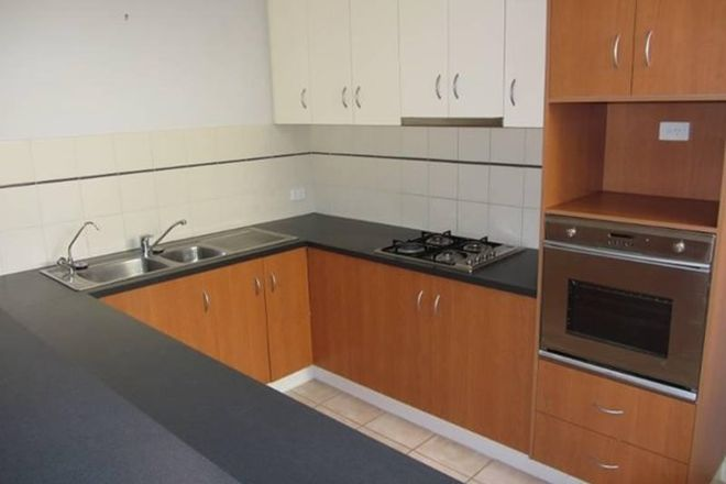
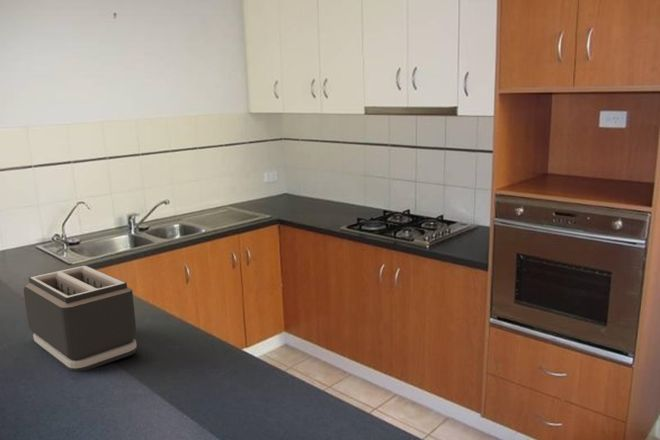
+ toaster (78, 312)
